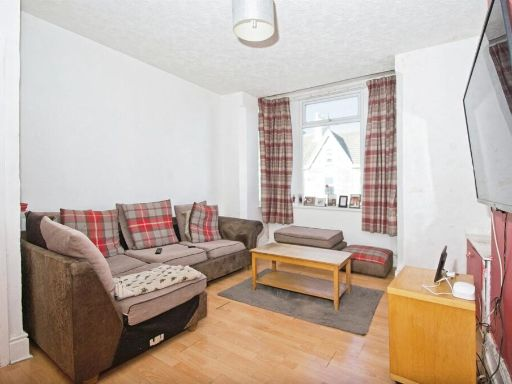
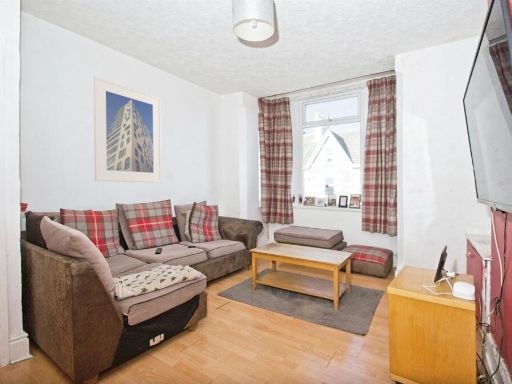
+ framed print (131, 134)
